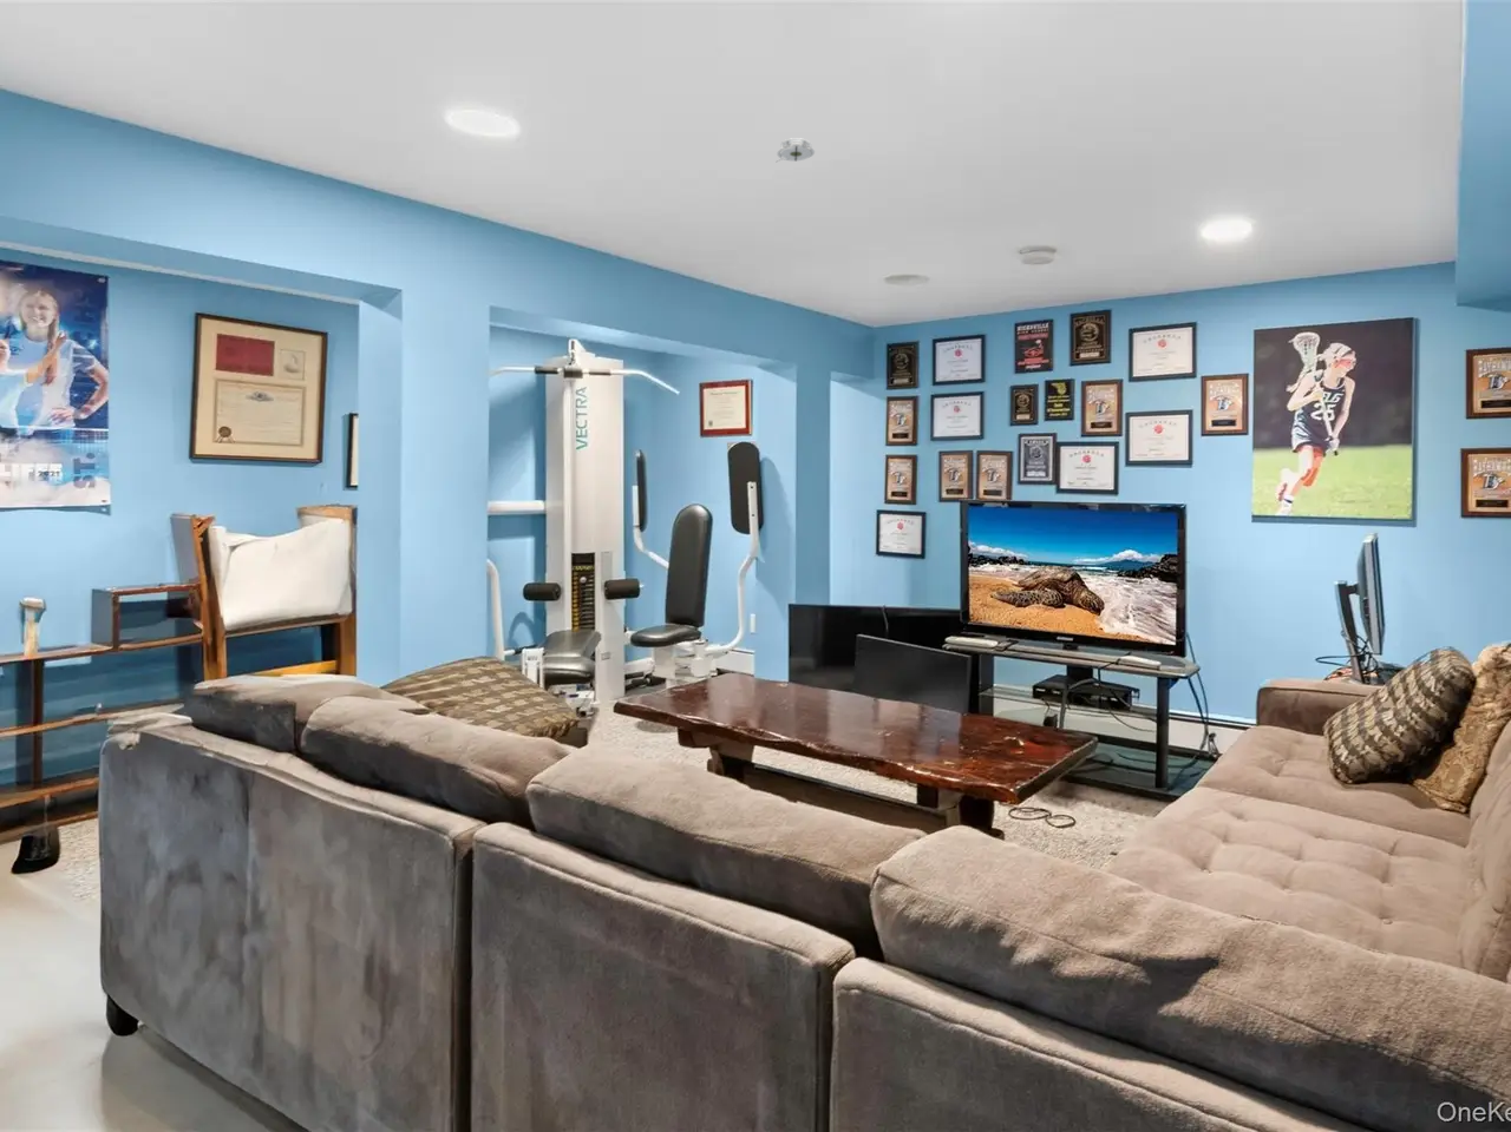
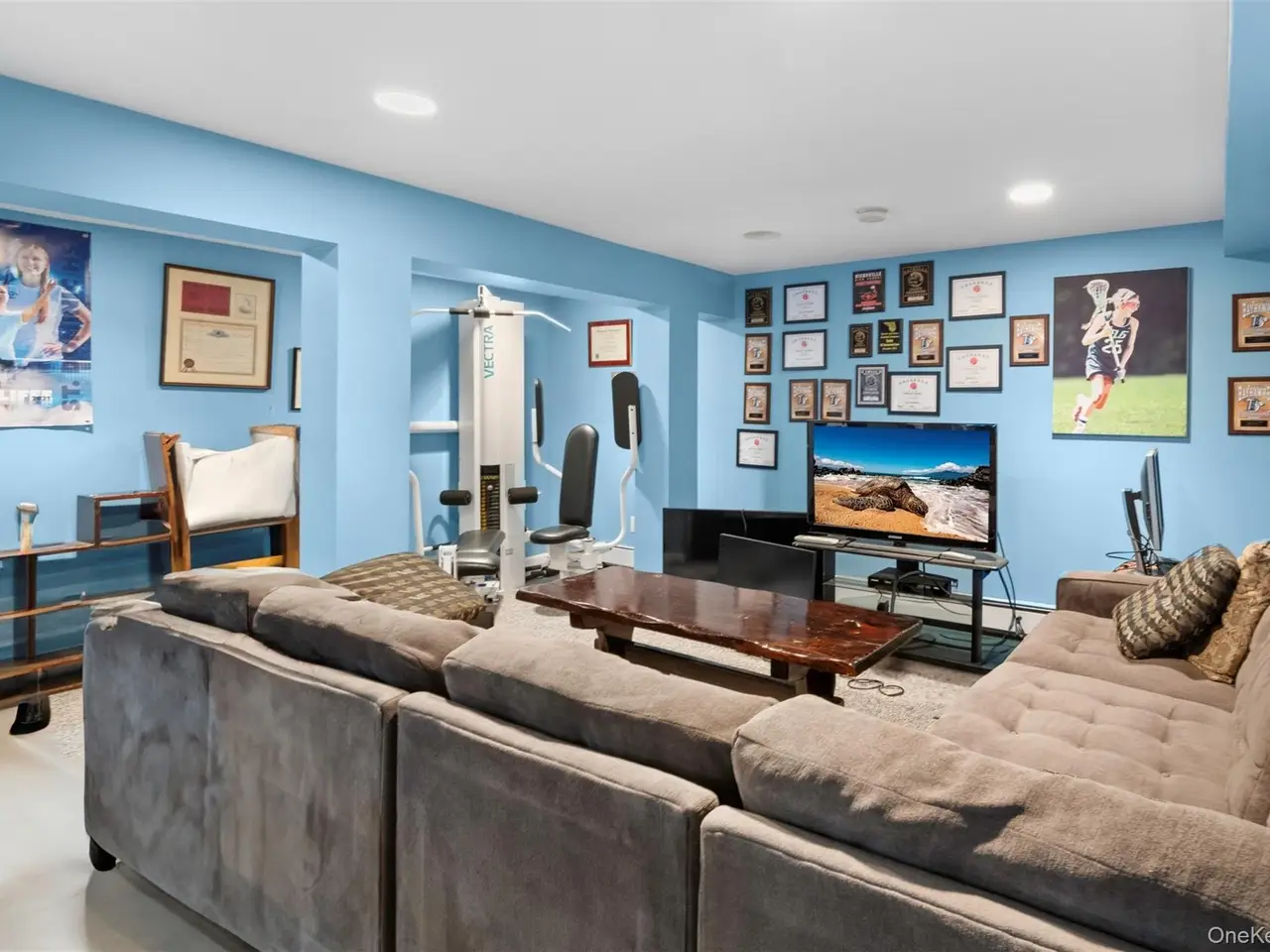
- smoke detector (795, 150)
